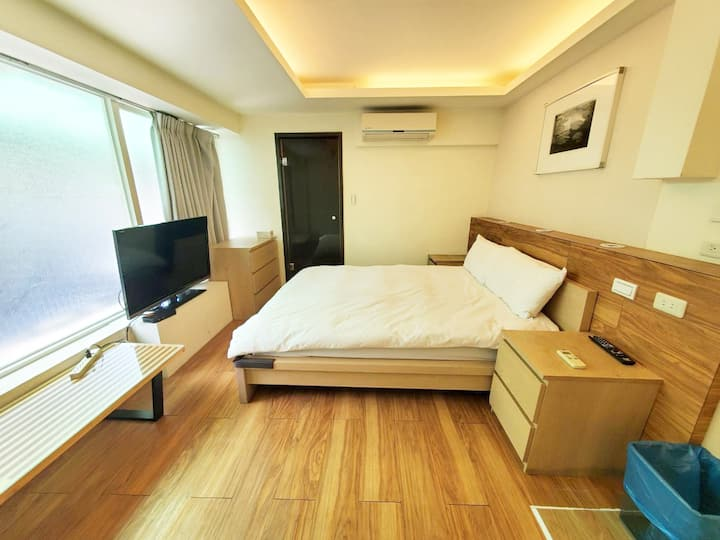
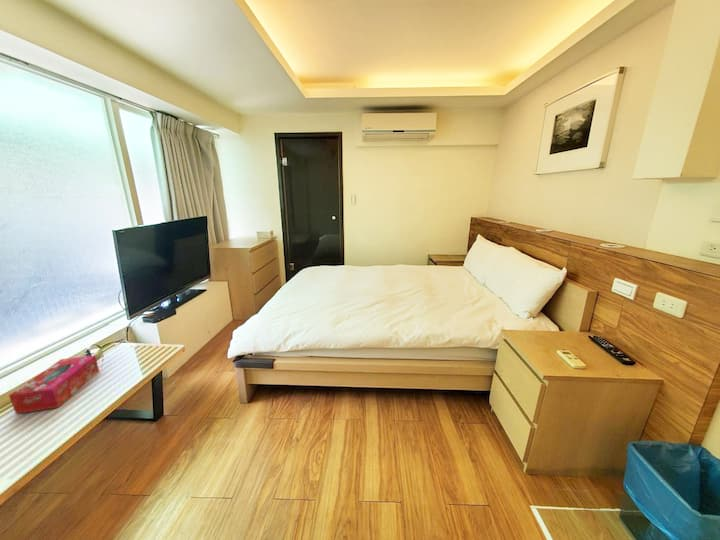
+ tissue box (59, 381)
